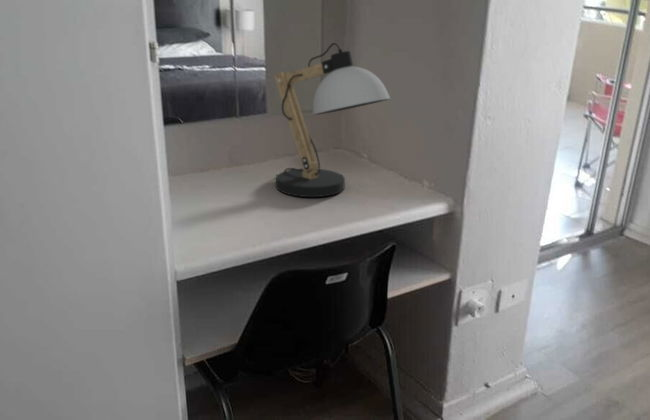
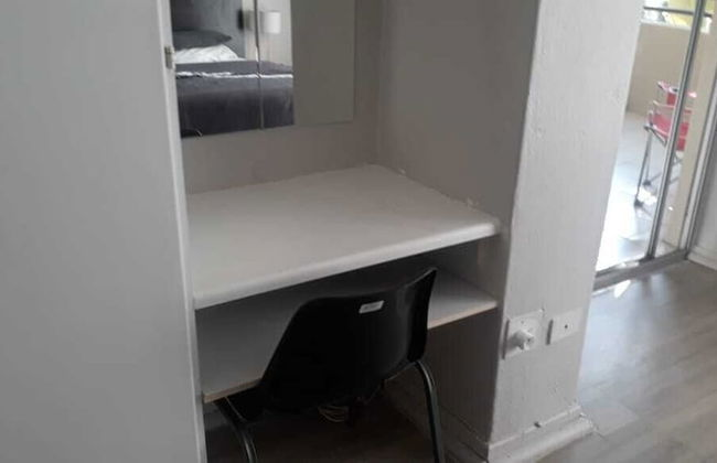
- desk lamp (317, 114)
